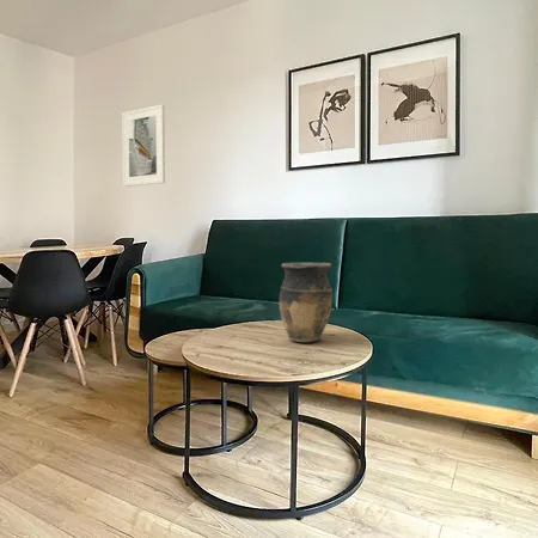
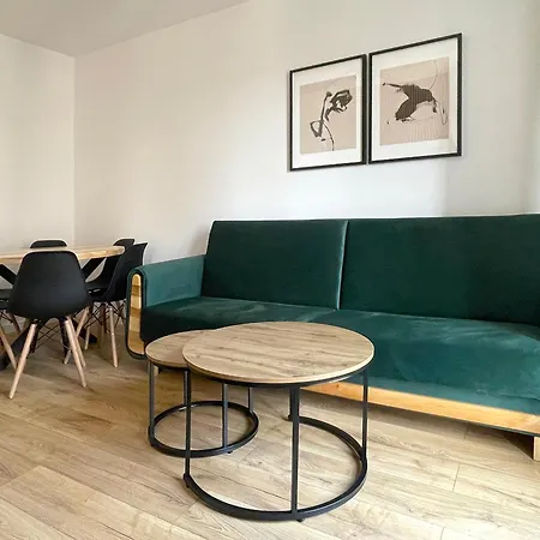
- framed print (142, 147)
- vase (305, 301)
